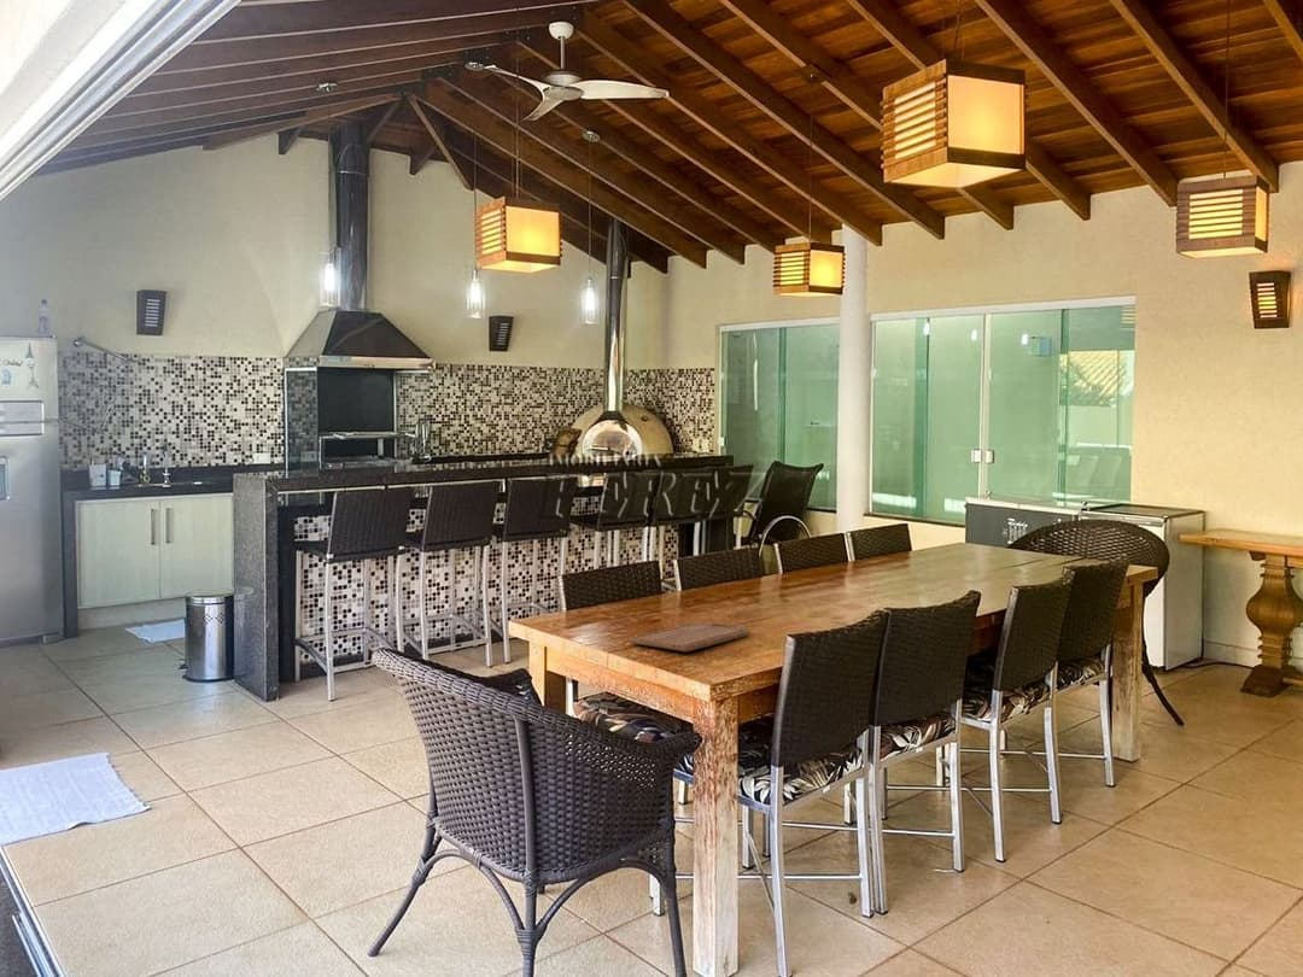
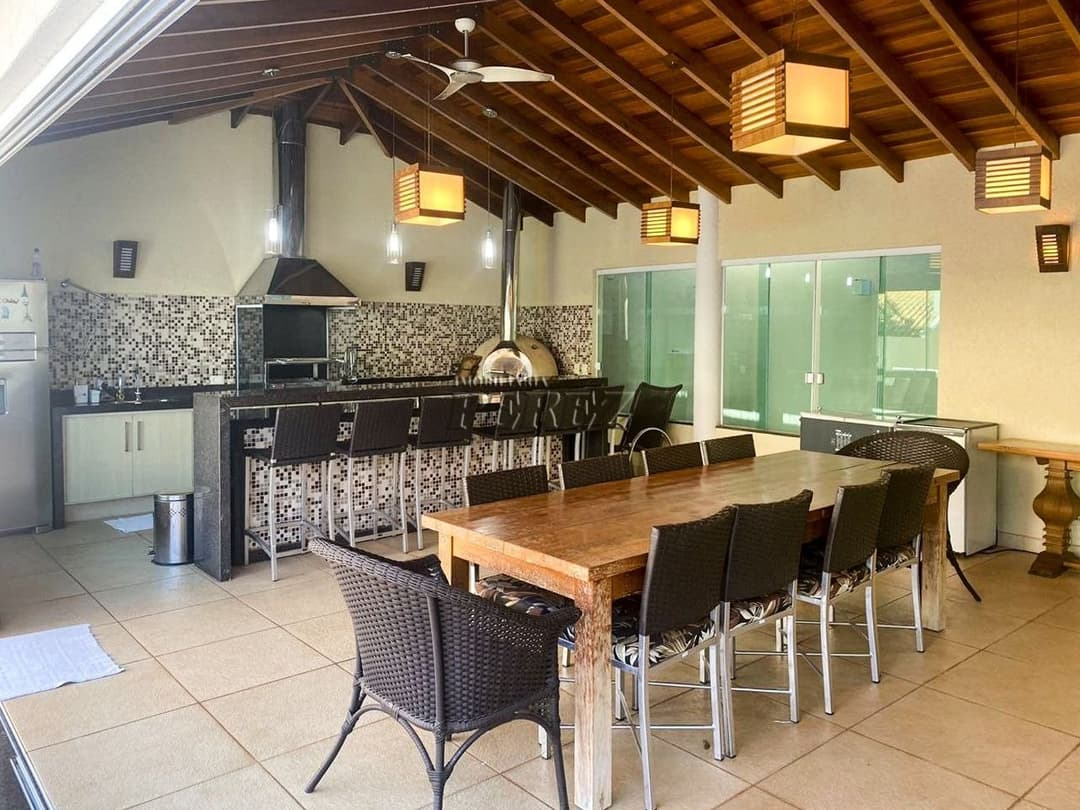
- cutting board (695, 634)
